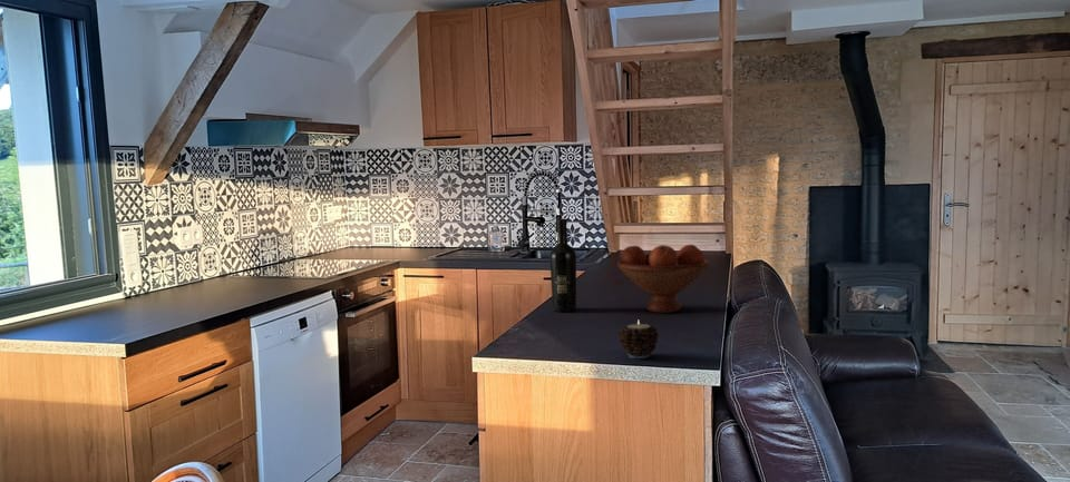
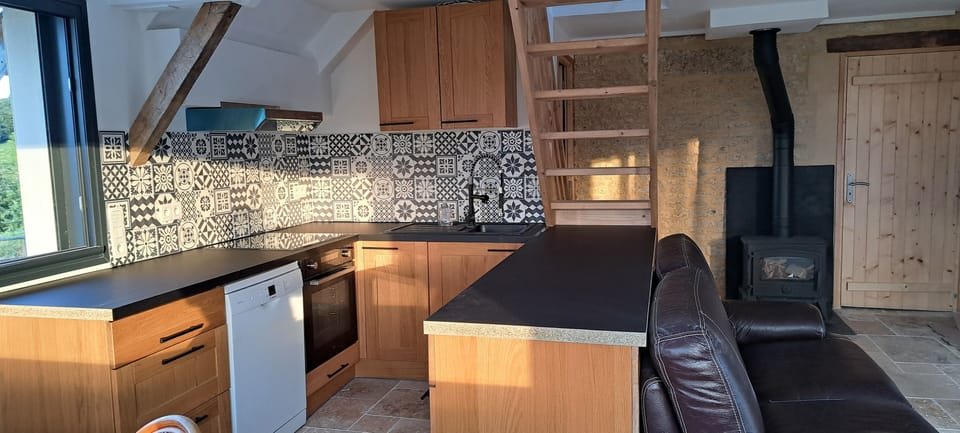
- wine bottle (563, 264)
- candle (639, 337)
- fruit bowl (662, 276)
